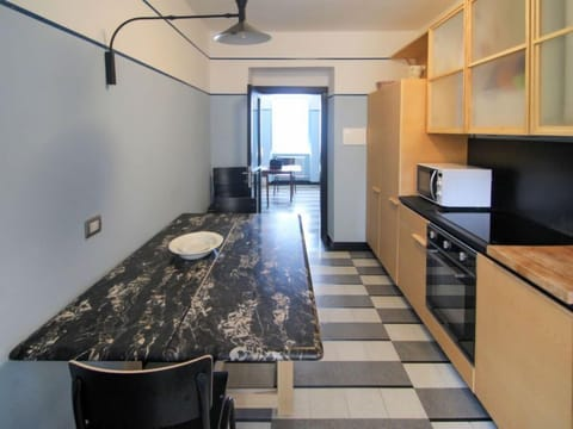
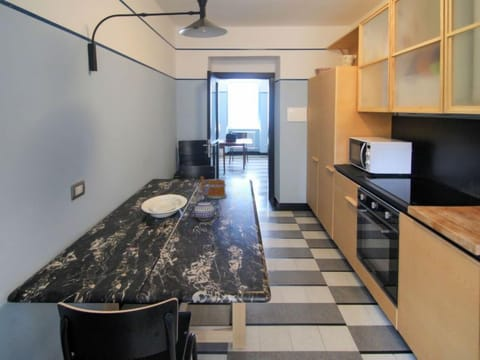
+ teapot (204, 209)
+ mug (213, 187)
